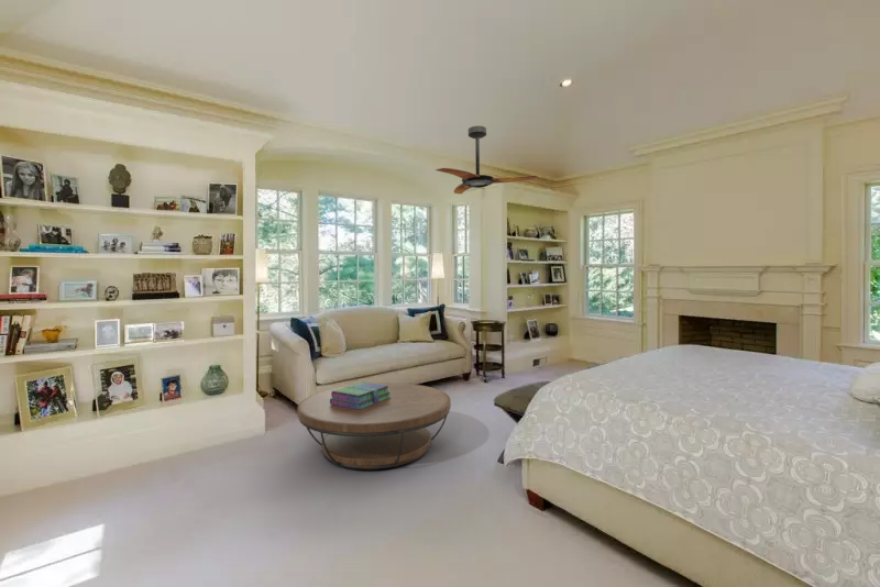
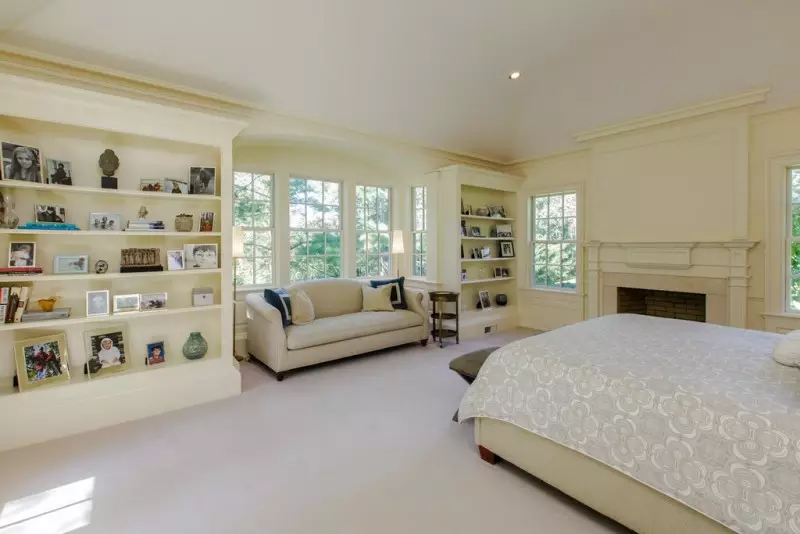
- stack of books (361, 394)
- coffee table (376, 423)
- ceiling fan (479, 157)
